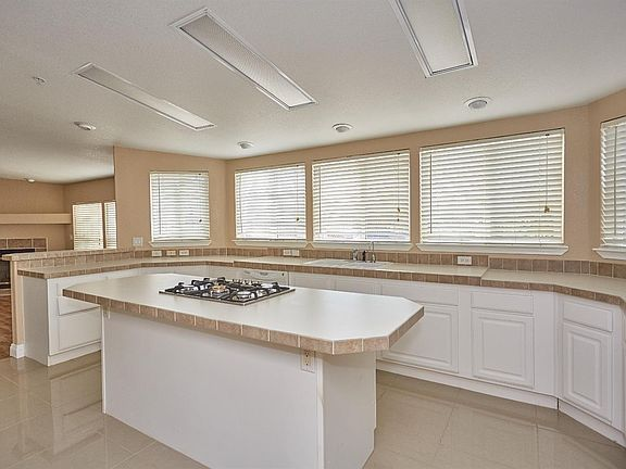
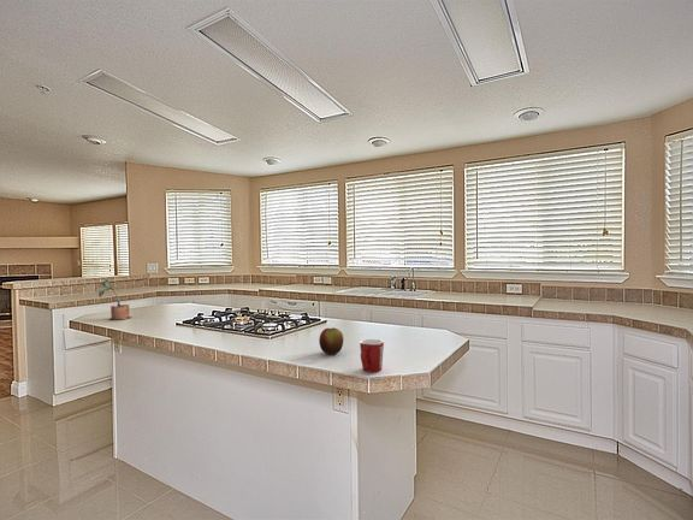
+ apple (331, 341)
+ potted plant (117, 299)
+ mug (369, 356)
